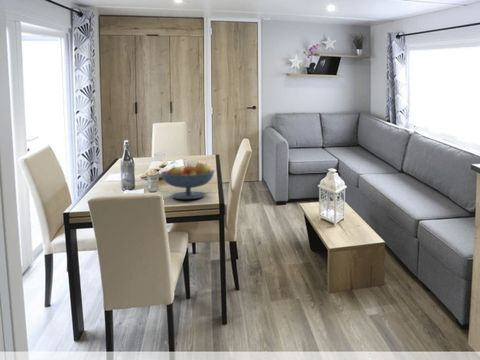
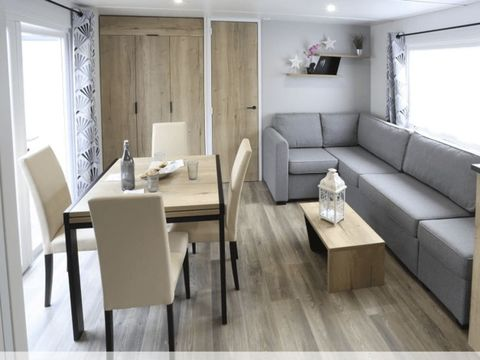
- fruit bowl (187, 179)
